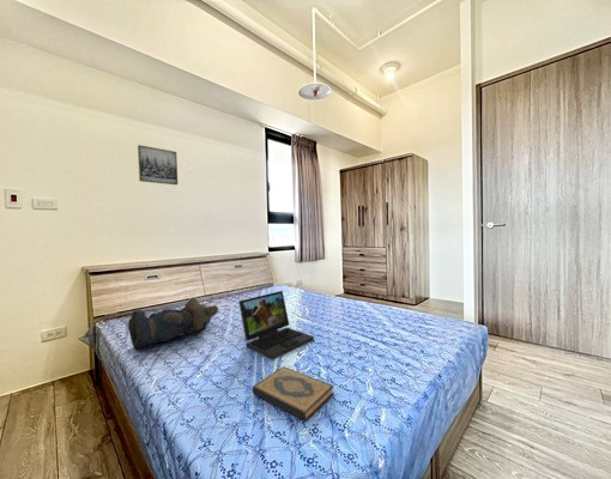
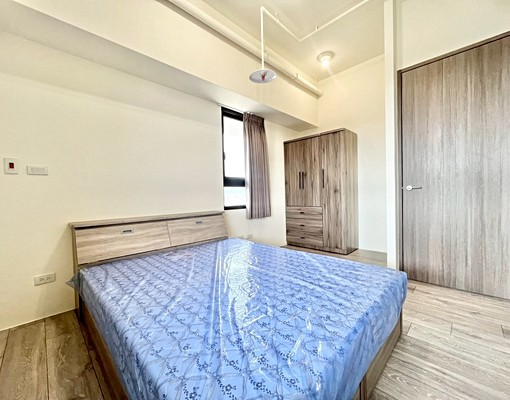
- wall art (158, 165)
- hardback book (292, 389)
- laptop (276, 320)
- teddy bear (175, 319)
